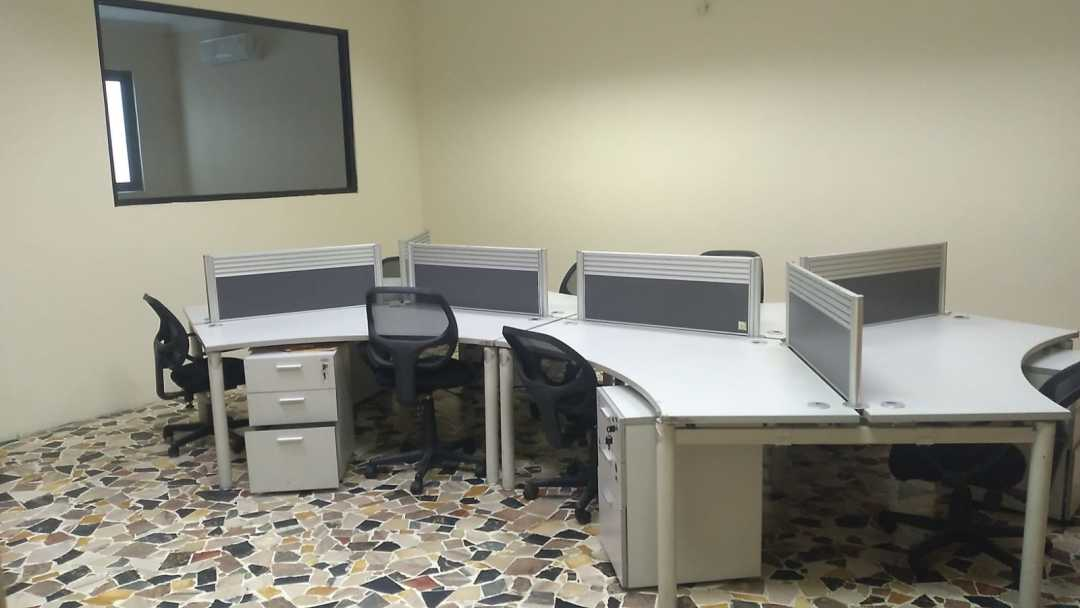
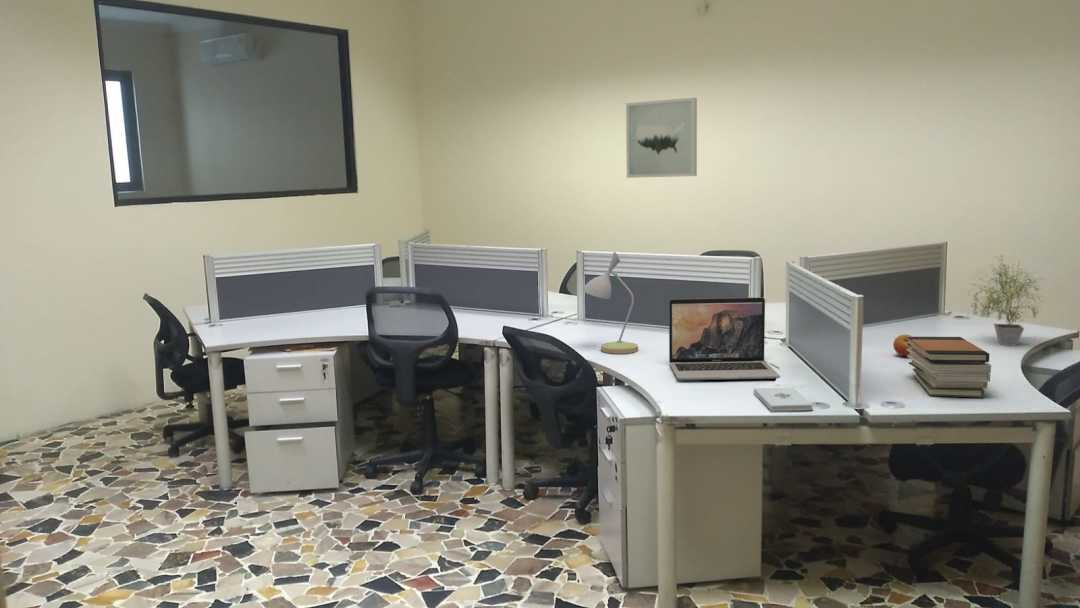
+ potted plant (1006, 301)
+ wall art (660, 139)
+ laptop (722, 337)
+ notepad (782, 398)
+ book stack (946, 365)
+ apple (905, 345)
+ desk lamp (609, 298)
